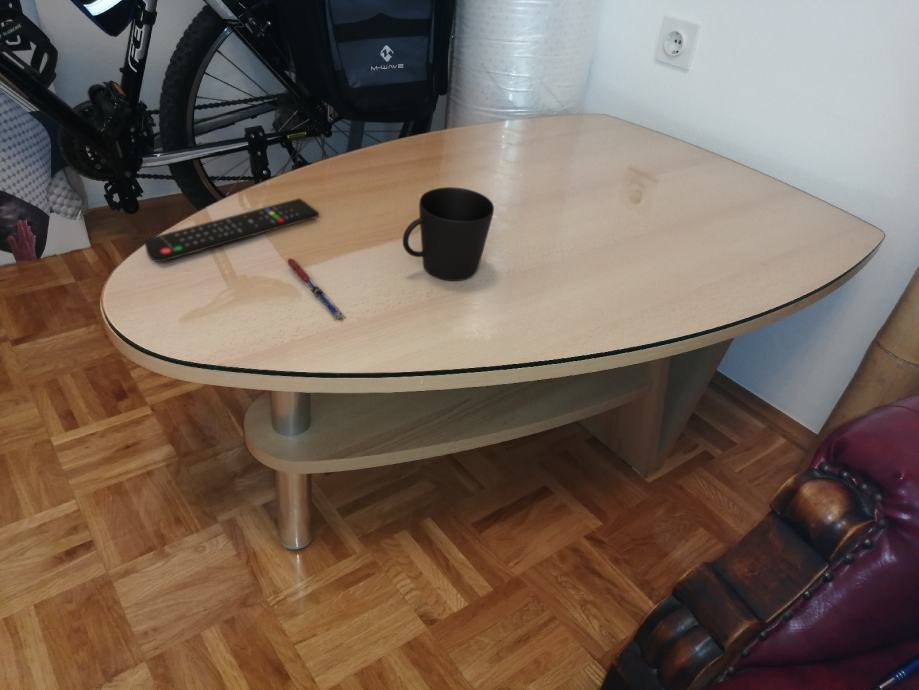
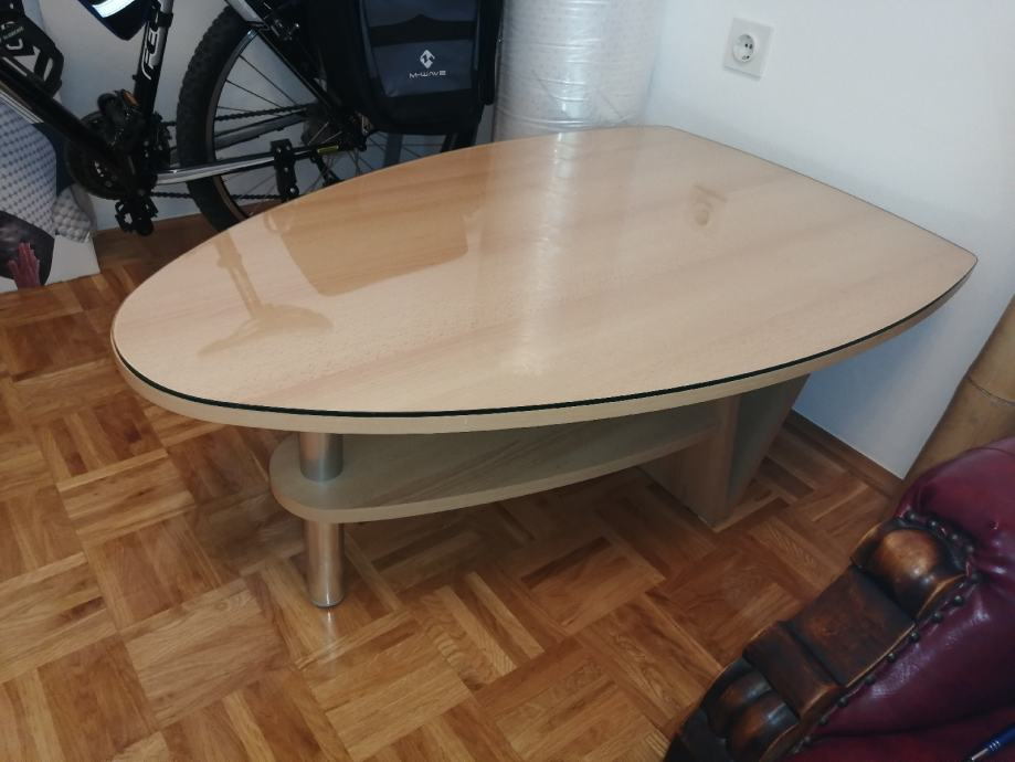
- remote control (234, 229)
- cup (445, 237)
- pen (314, 287)
